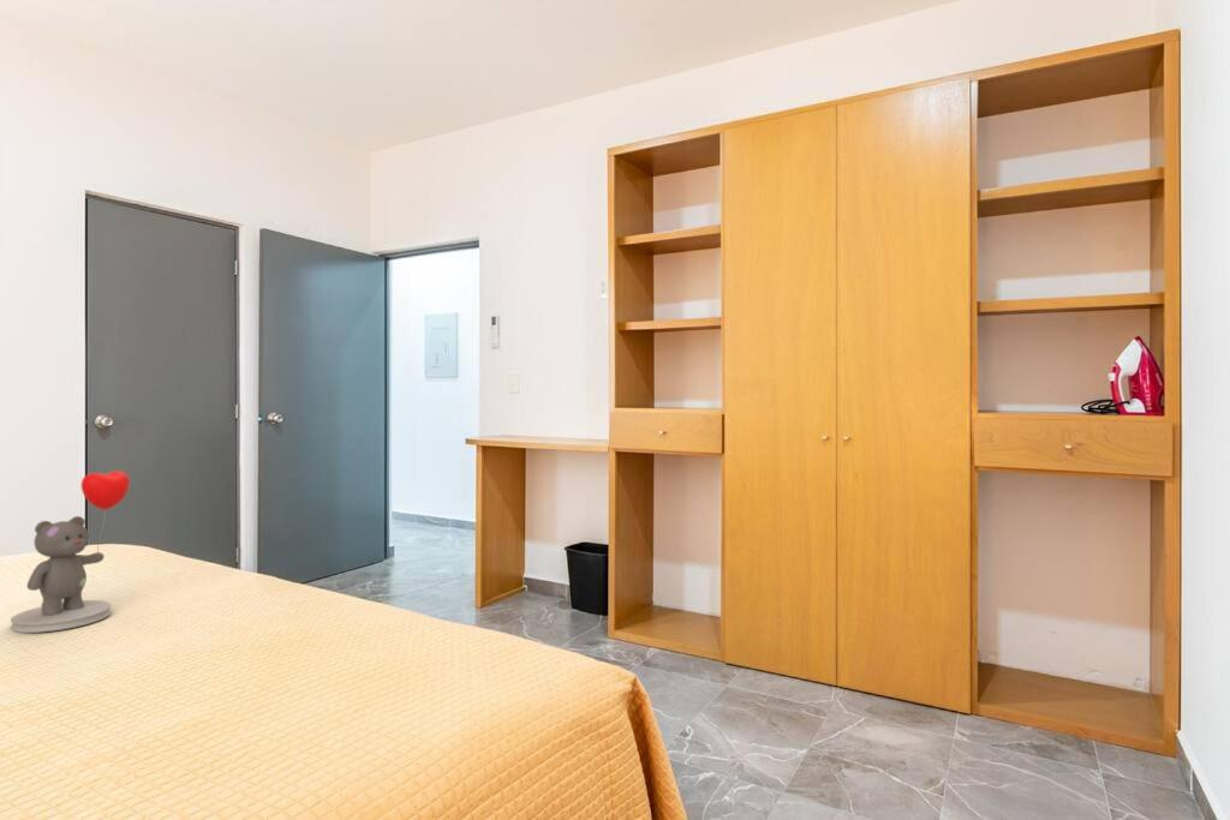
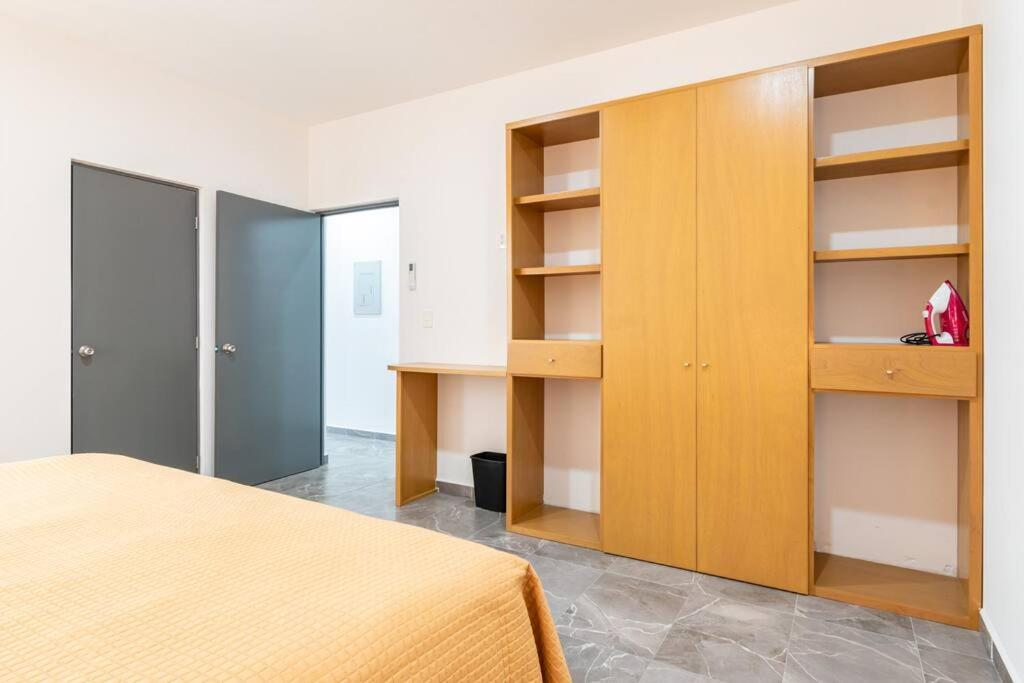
- teddy bear (74, 545)
